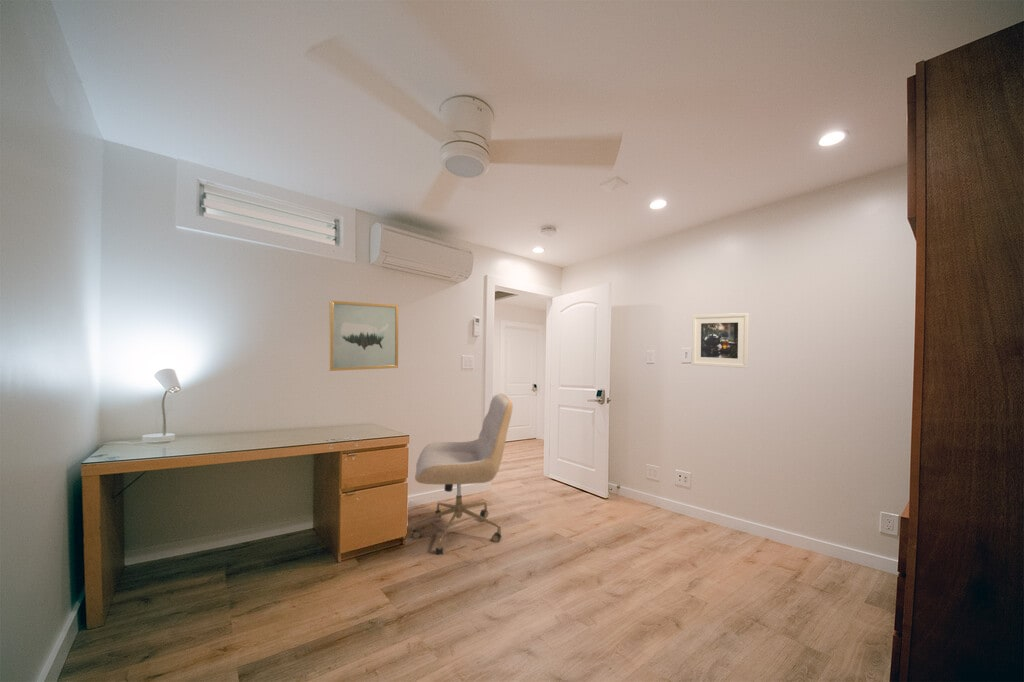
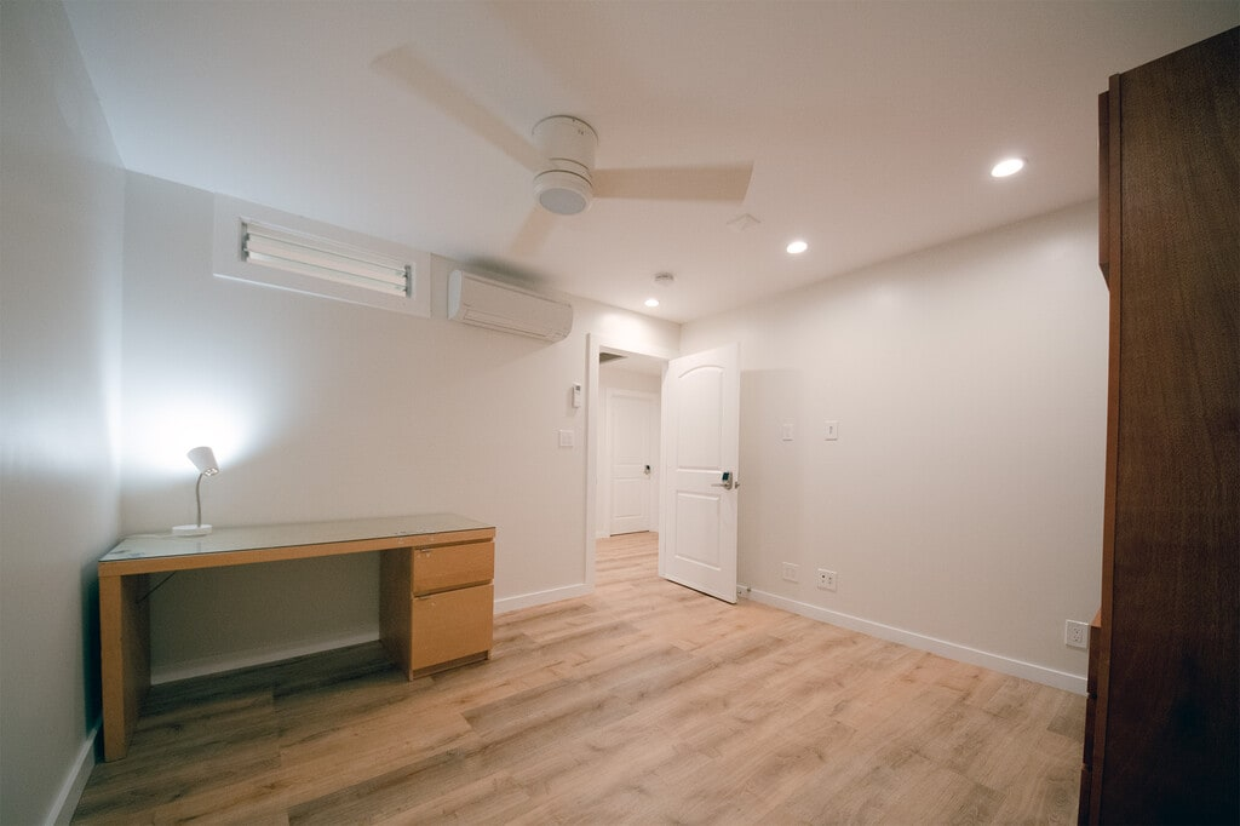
- wall art (365, 336)
- chair (462, 464)
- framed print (719, 340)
